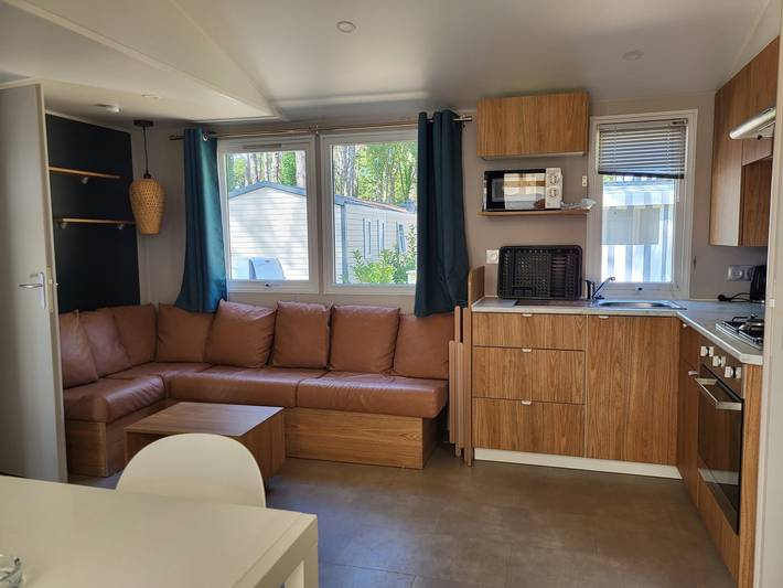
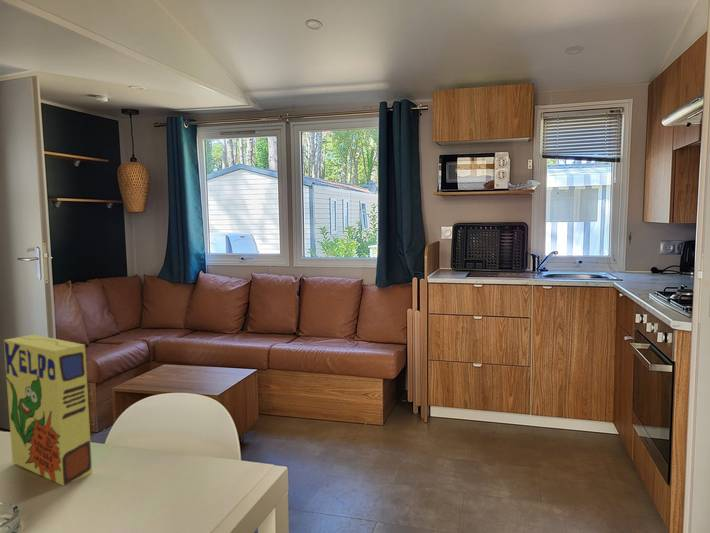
+ cereal box (47, 405)
